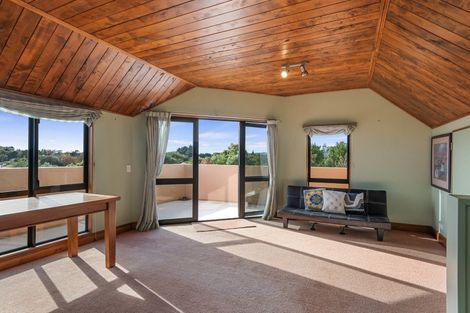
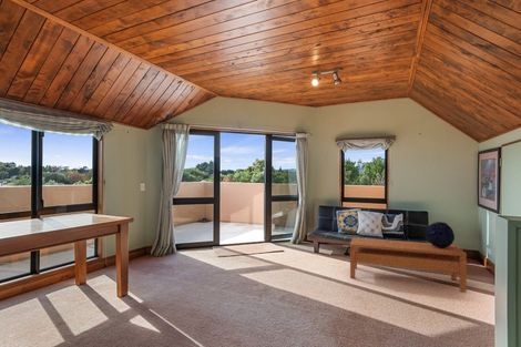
+ decorative sphere (439, 234)
+ coffee table (402, 261)
